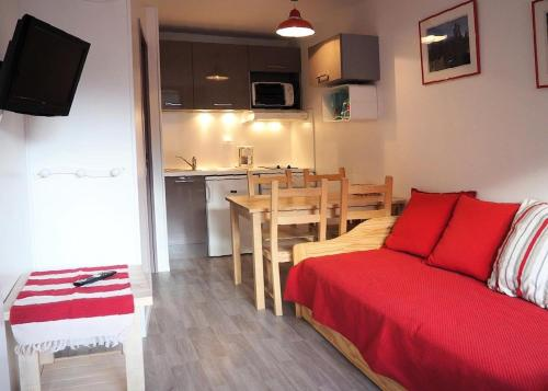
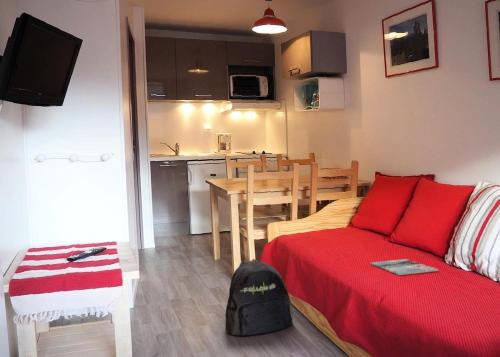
+ magazine (402, 266)
+ backpack (257, 293)
